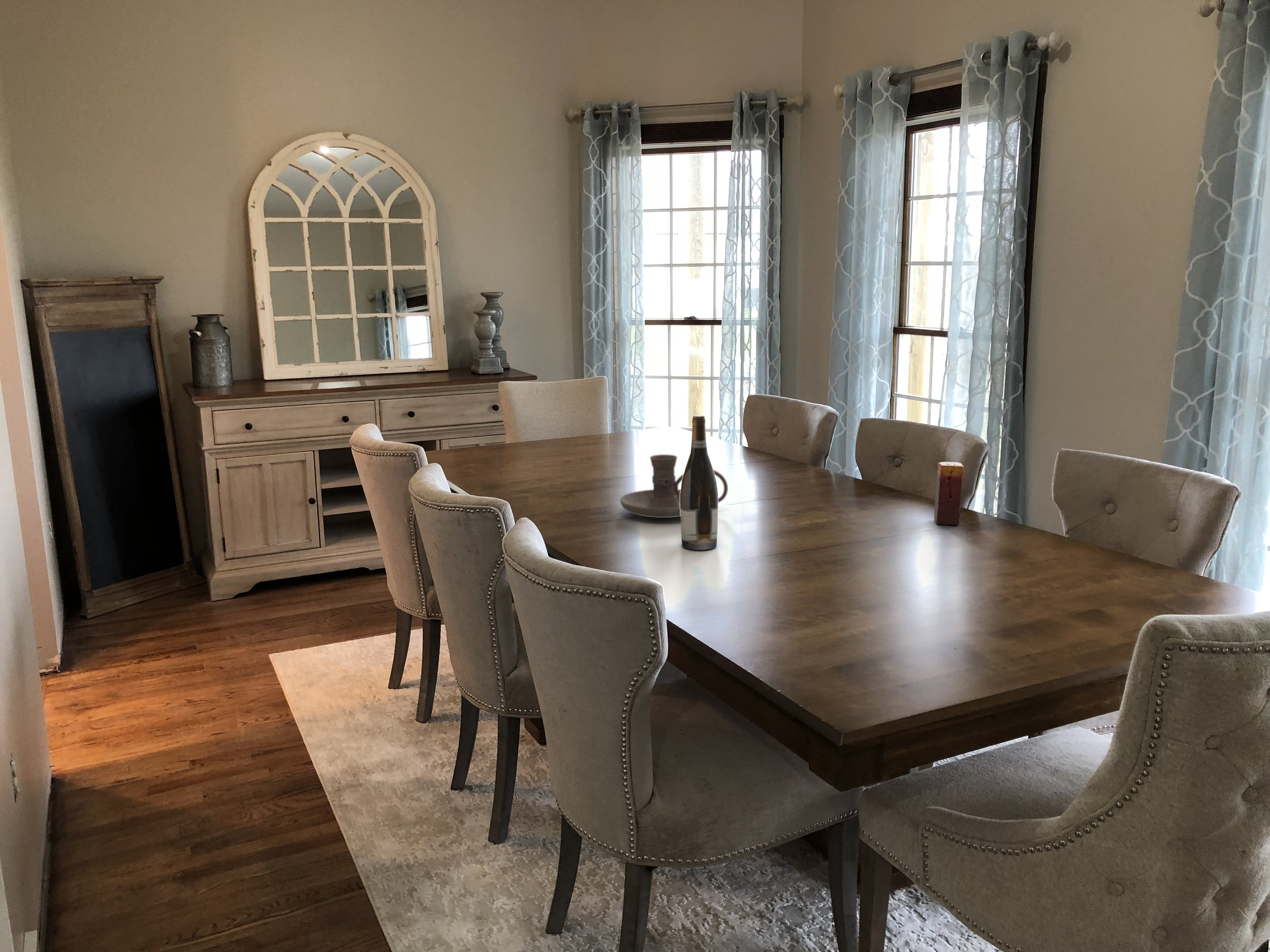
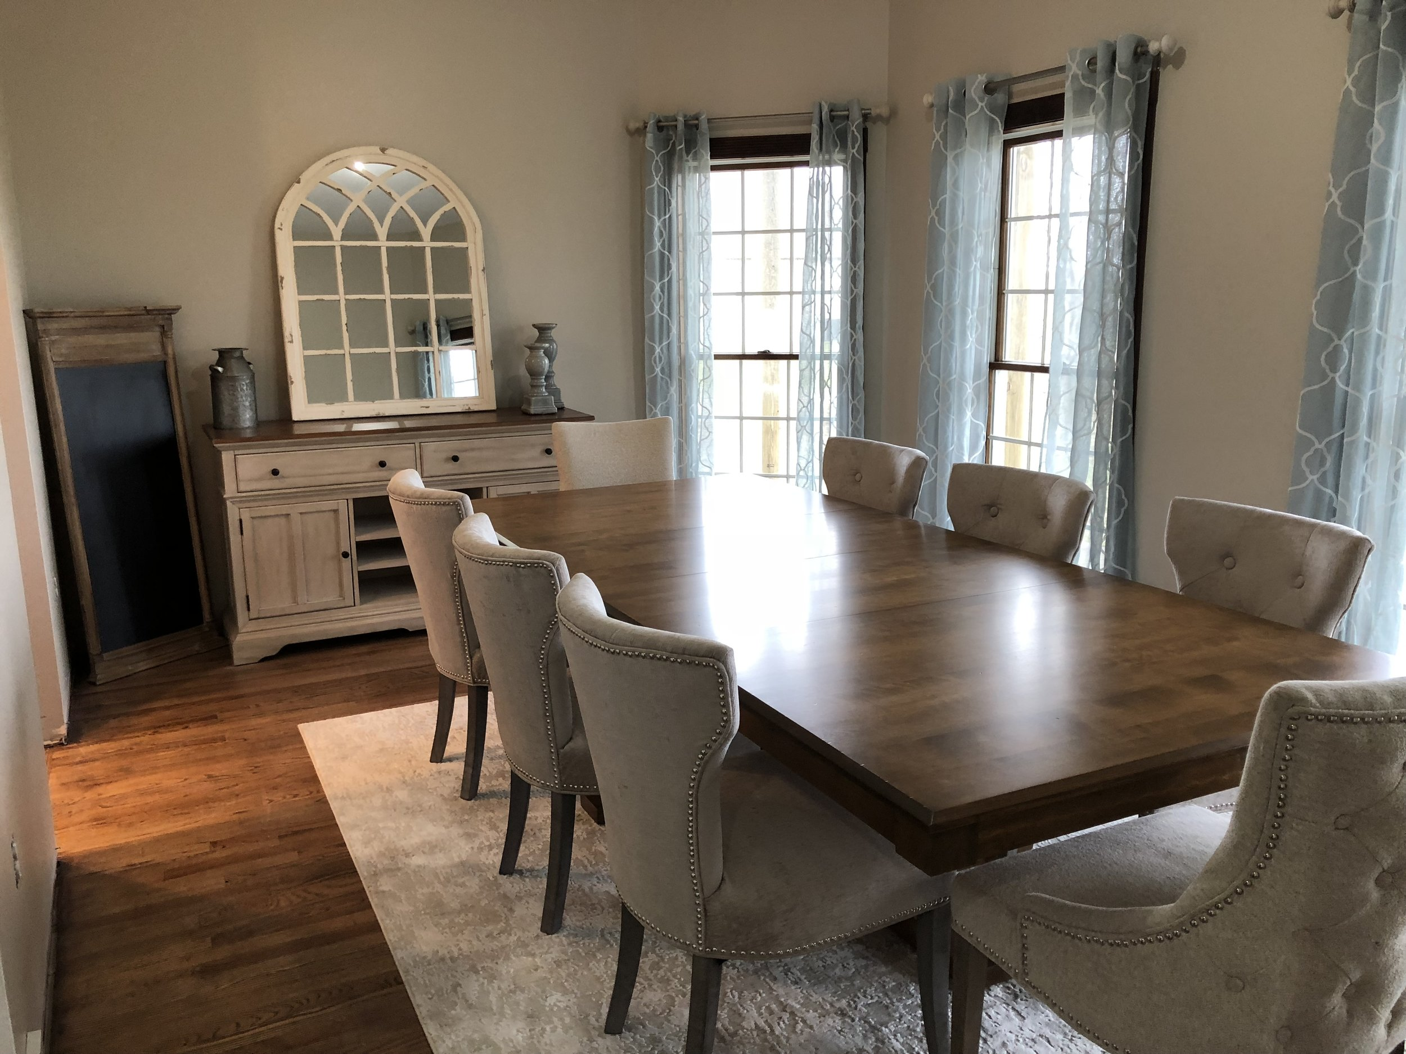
- candle (948, 493)
- wine bottle (699, 481)
- candle holder (674, 485)
